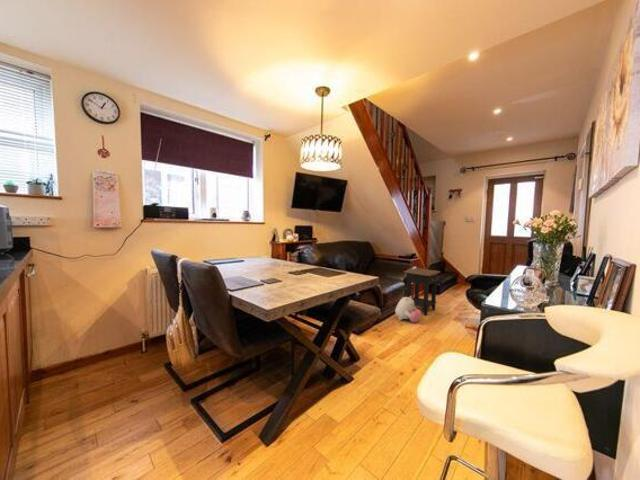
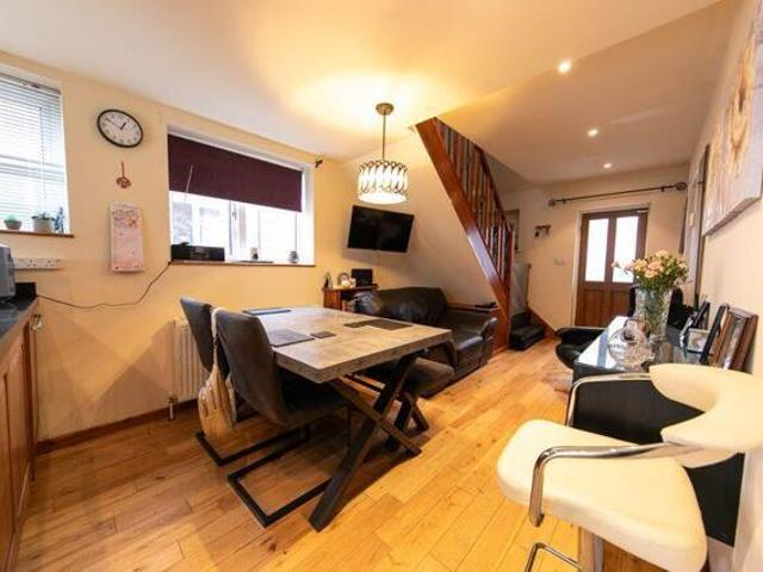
- plush toy (407, 308)
- side table (418, 290)
